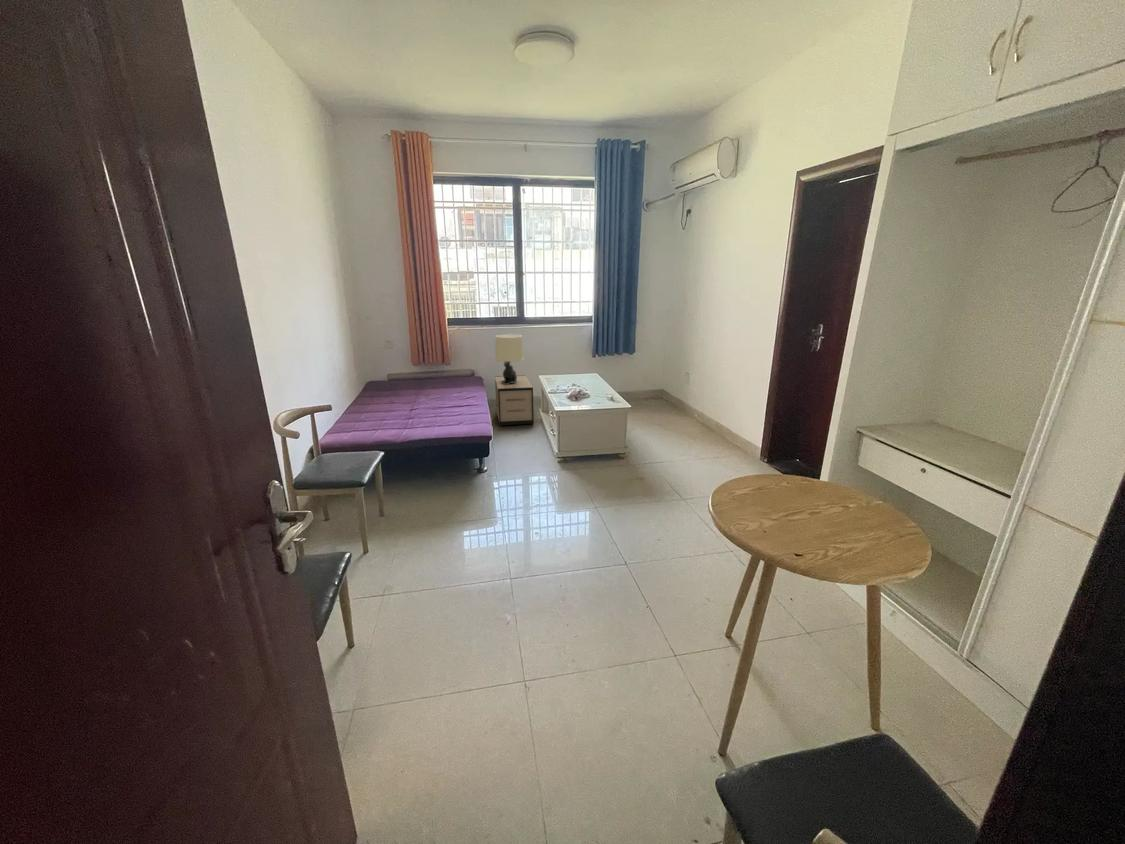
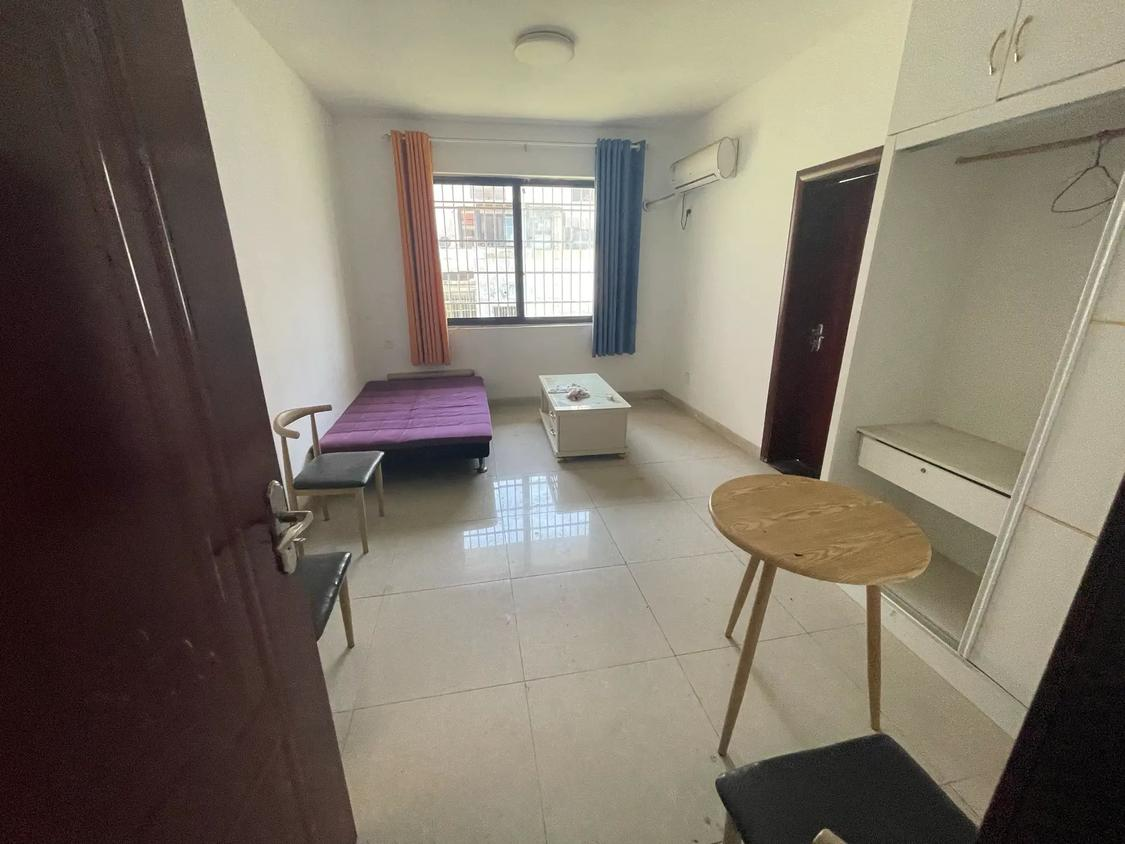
- nightstand (513, 398)
- table lamp (509, 359)
